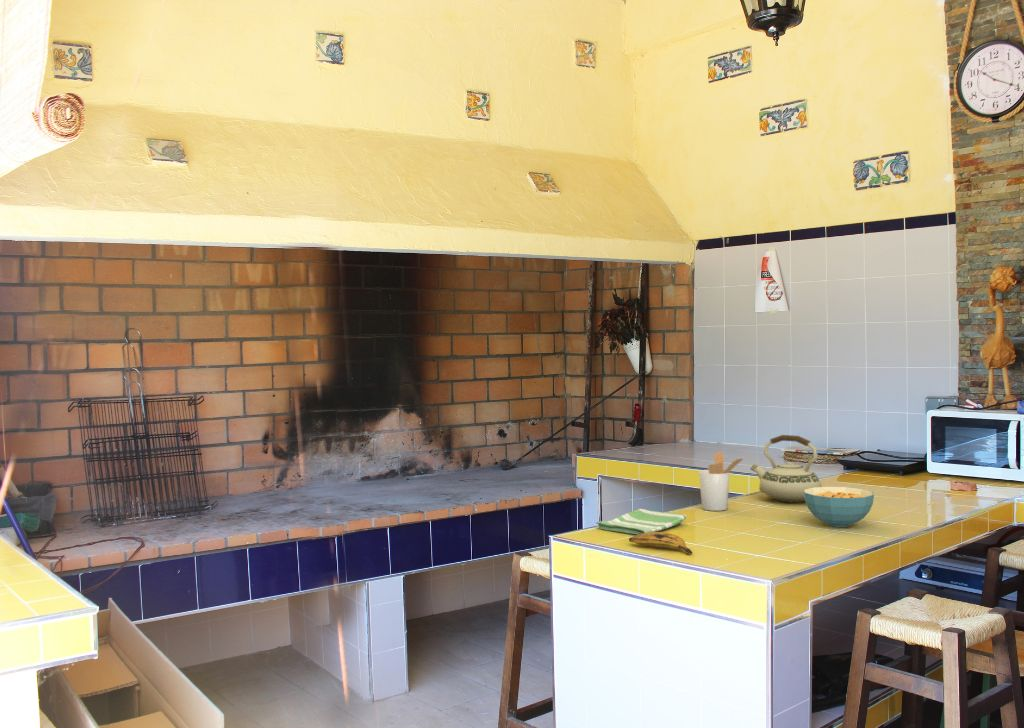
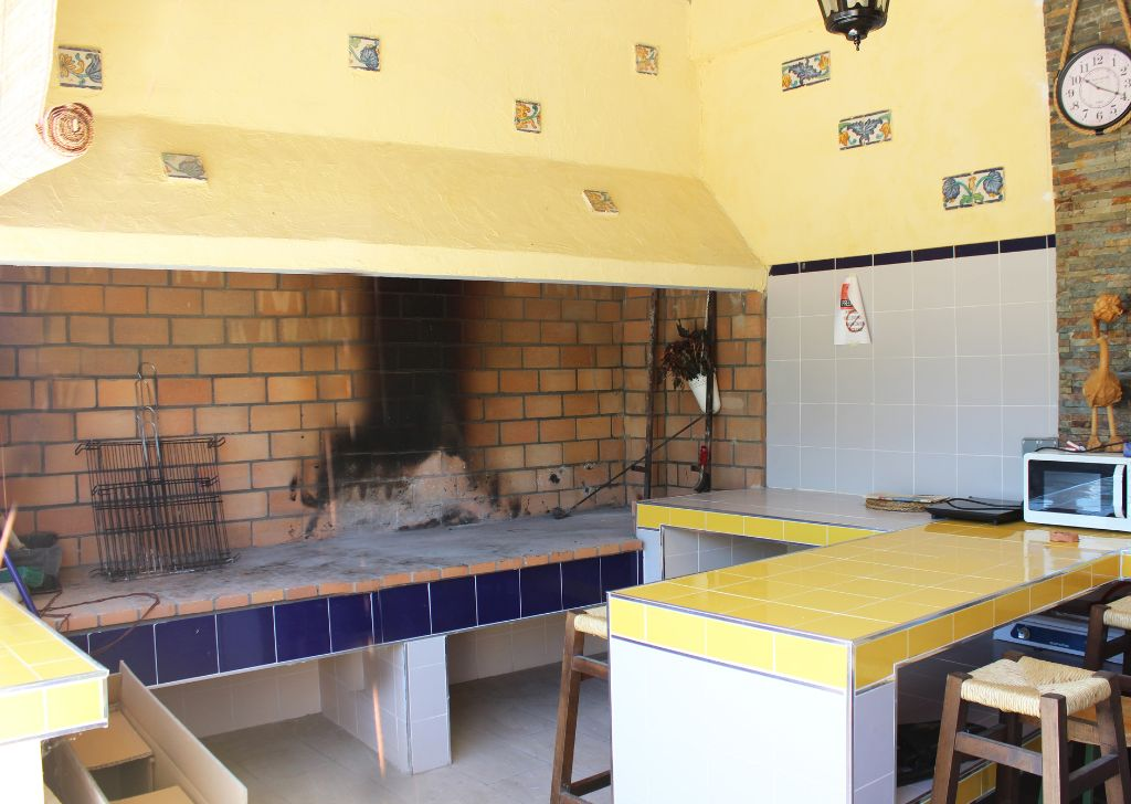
- banana (663, 541)
- teakettle (784, 467)
- cereal bowl (838, 508)
- dish towel (642, 521)
- utensil holder (722, 481)
